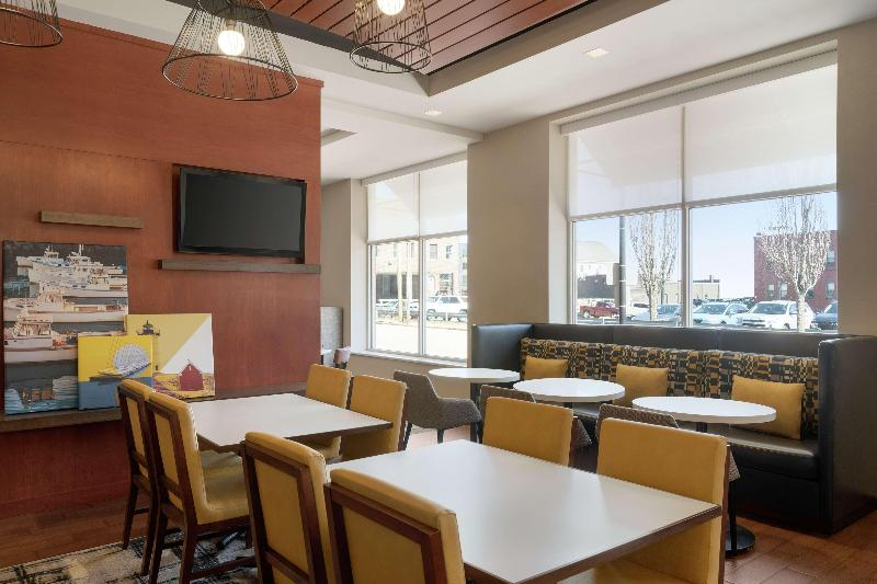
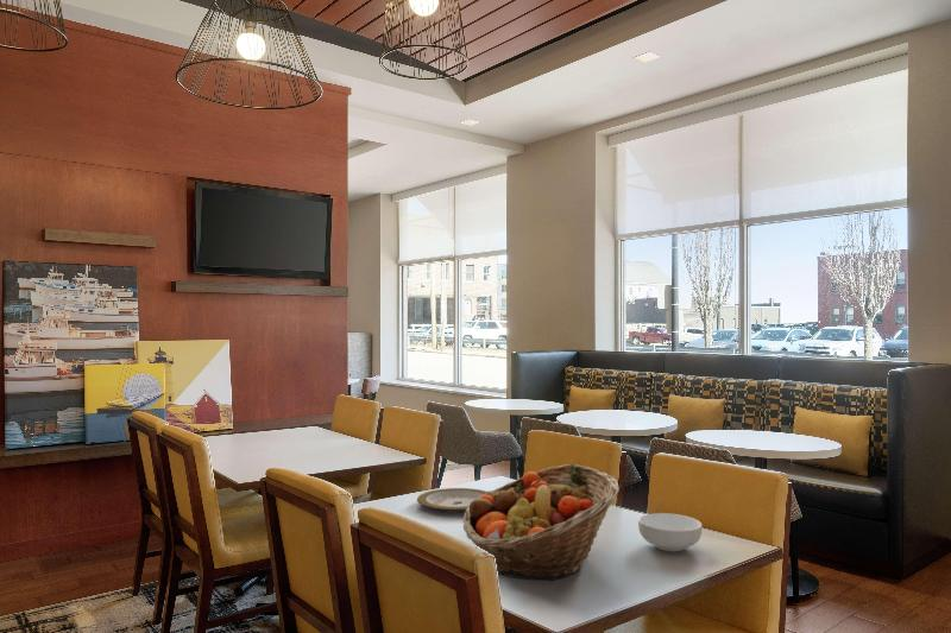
+ plate (456, 501)
+ fruit basket (539, 515)
+ cereal bowl (669, 533)
